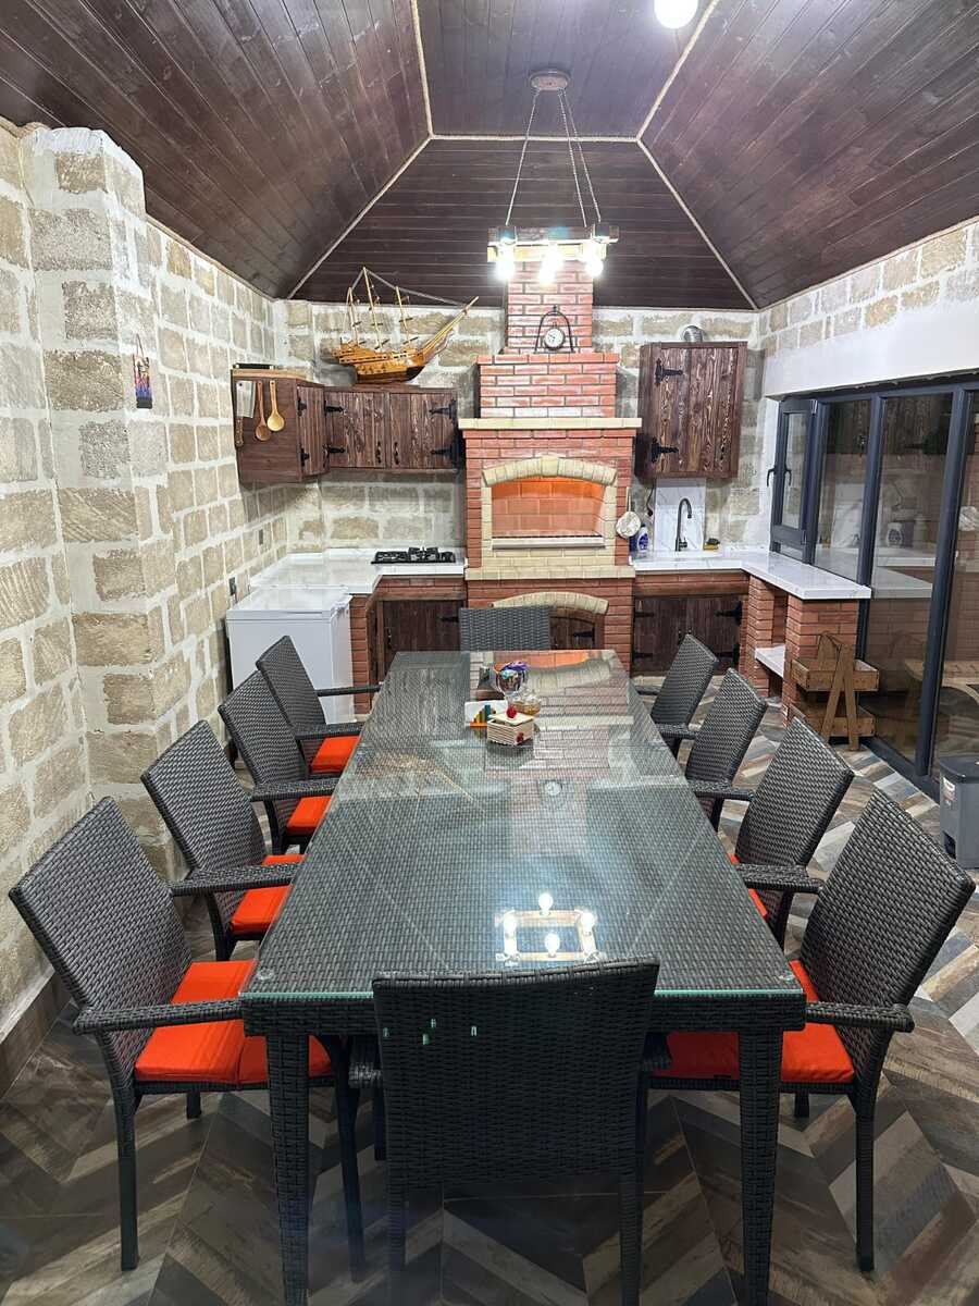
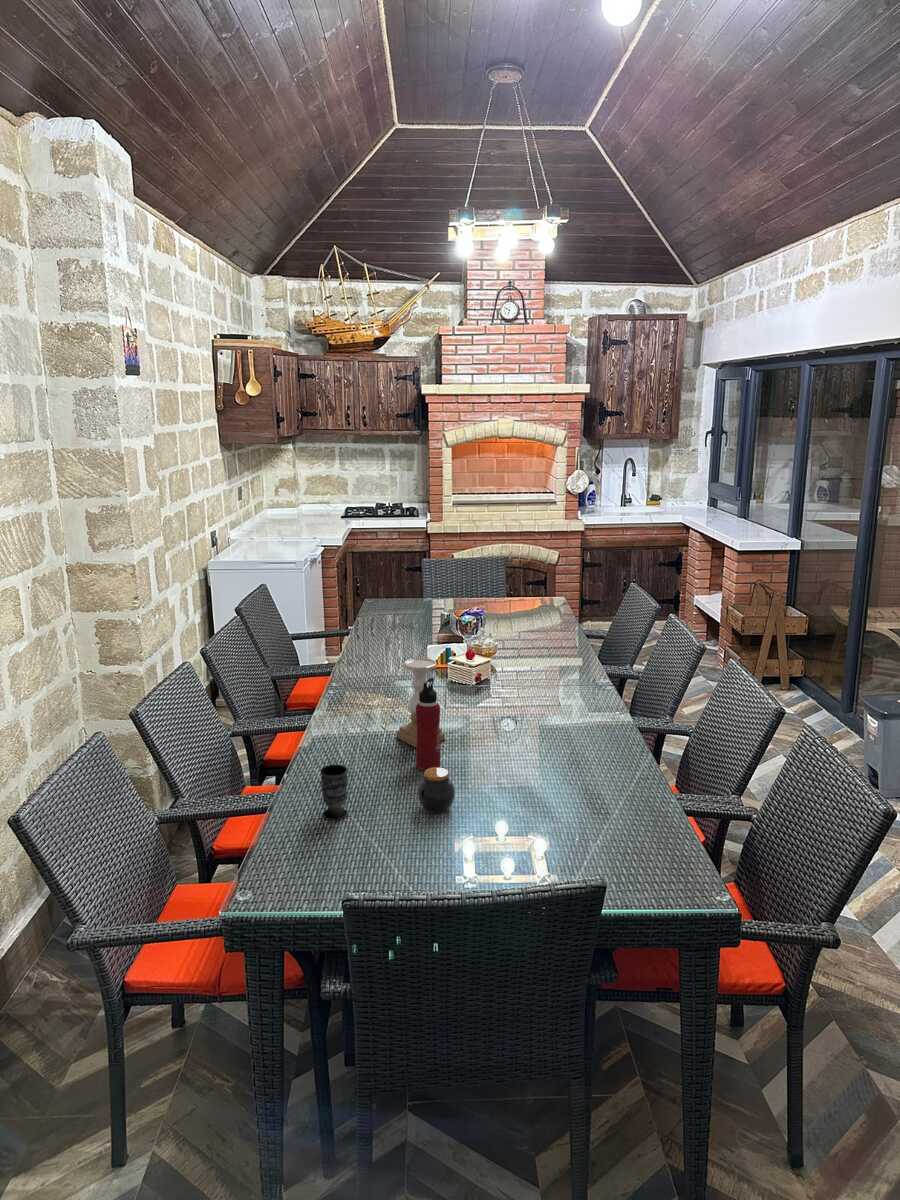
+ jar (436, 790)
+ candle holder (419, 701)
+ cup (334, 792)
+ water bottle (428, 723)
